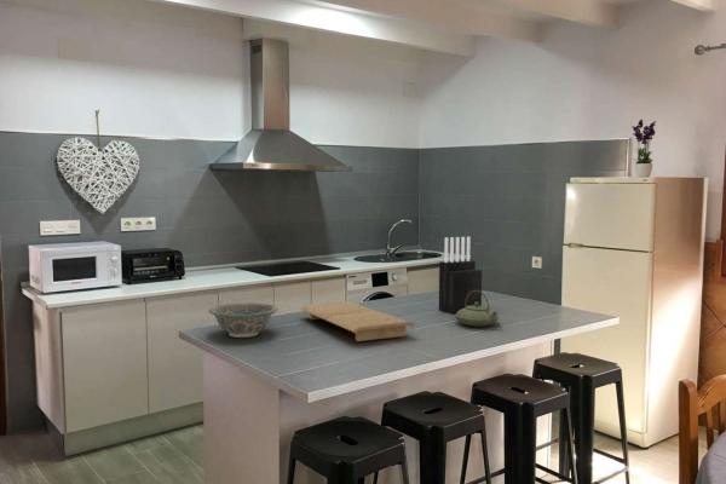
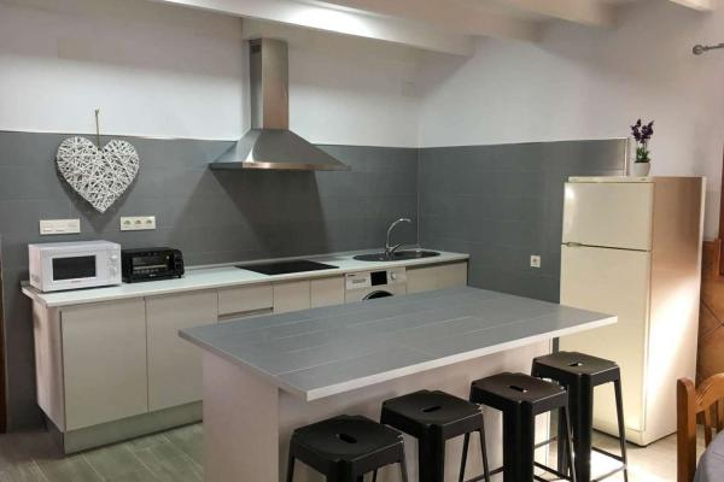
- teapot (478, 307)
- bowl (243, 321)
- knife block (461, 273)
- cutting board (353, 319)
